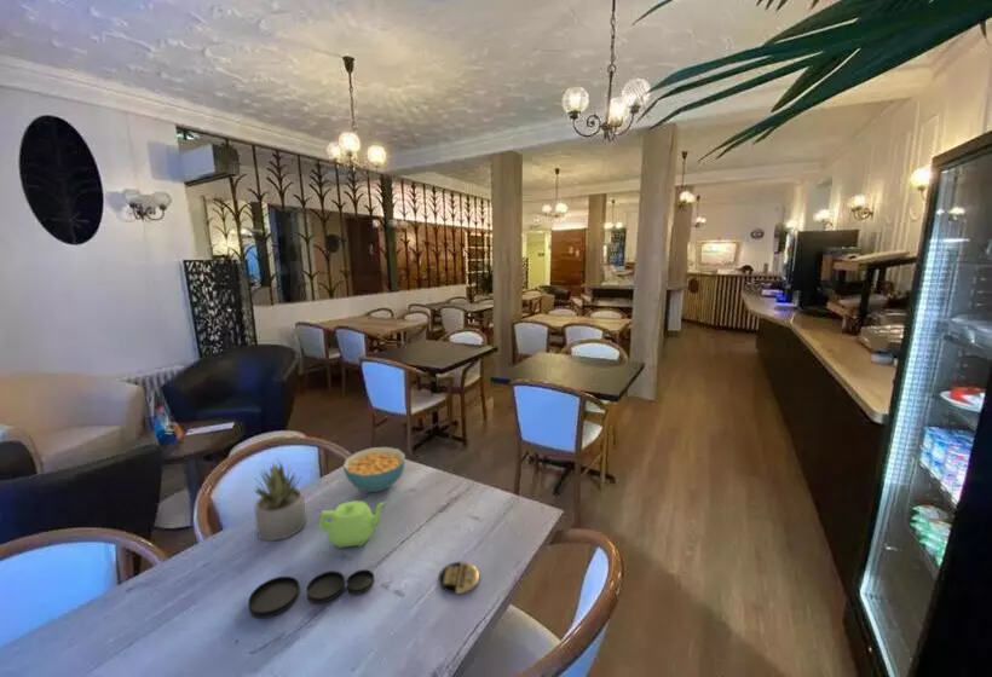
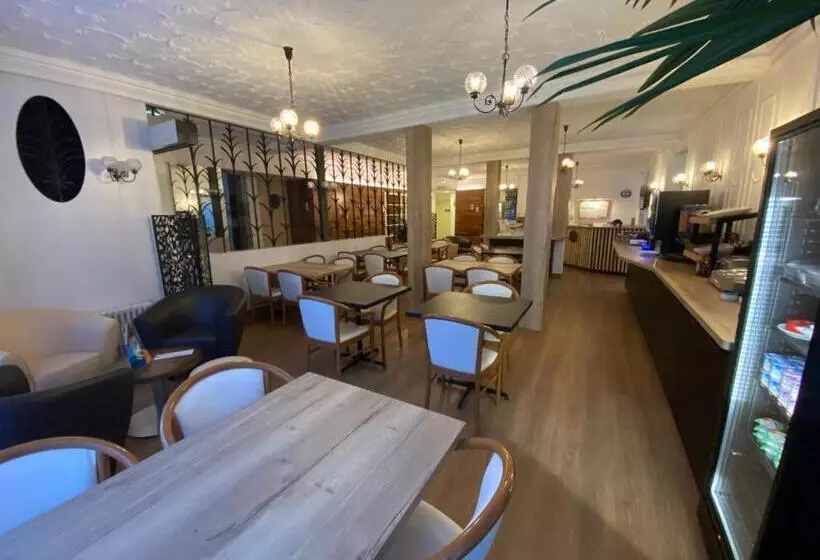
- teapot (353, 520)
- cereal bowl (375, 473)
- plate (313, 591)
- succulent plant (278, 494)
- coaster (458, 577)
